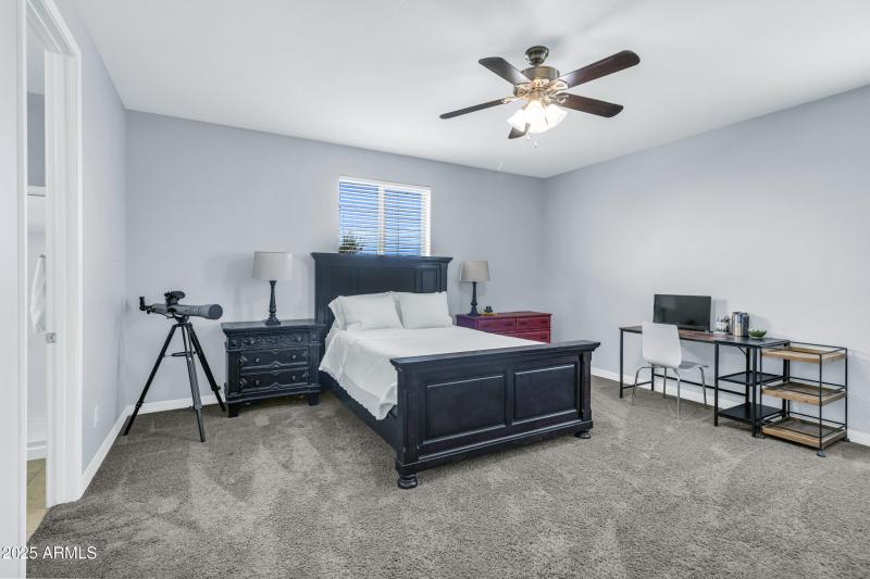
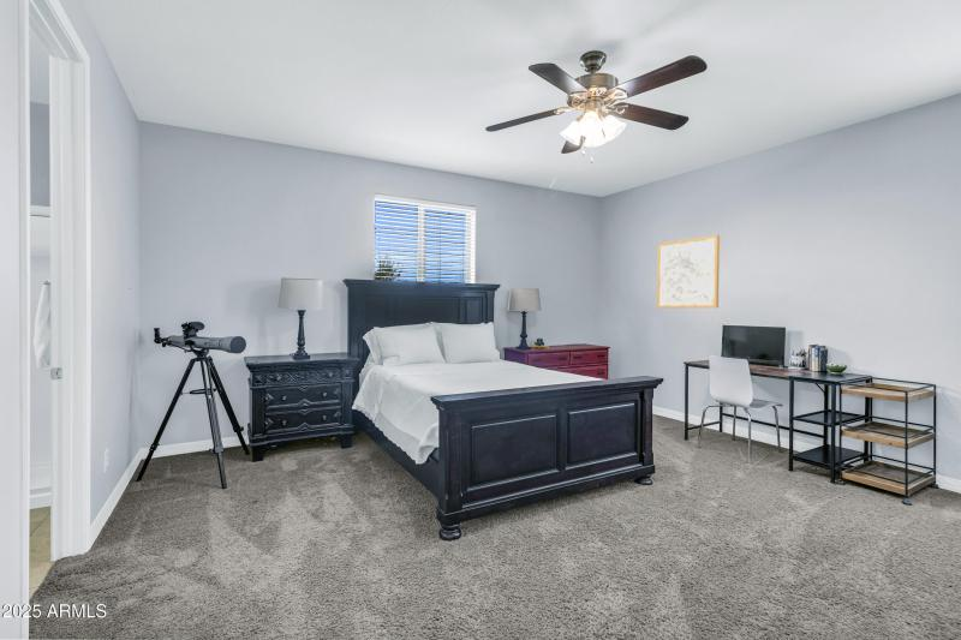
+ wall art (686, 274)
